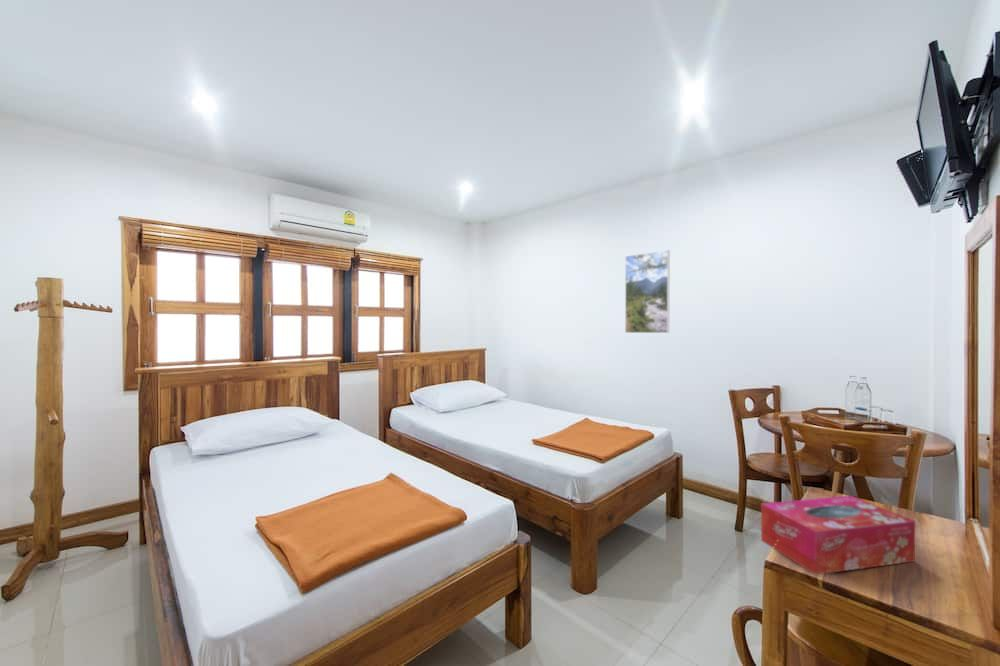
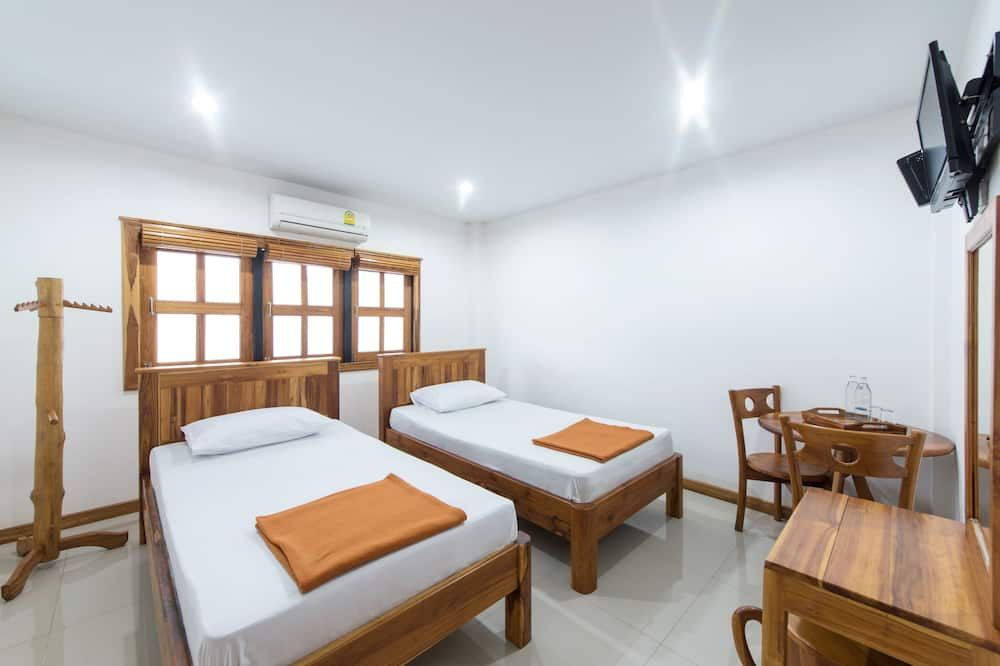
- tissue box (834, 531)
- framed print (646, 293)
